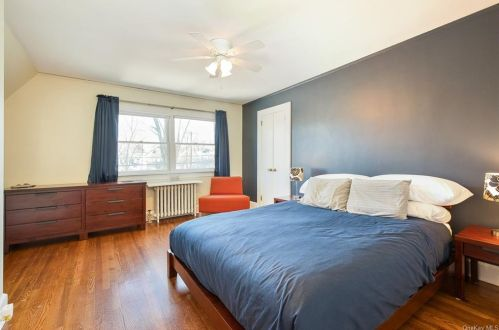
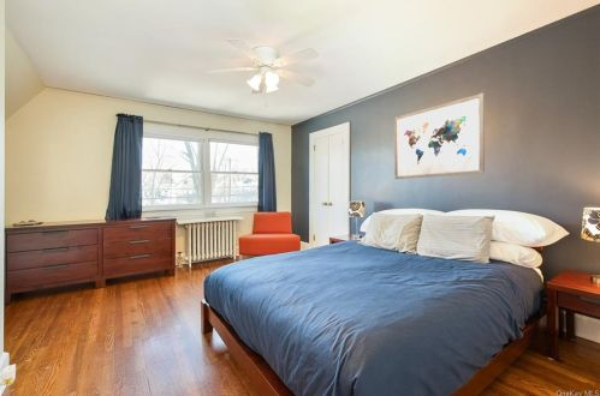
+ wall art (433, 142)
